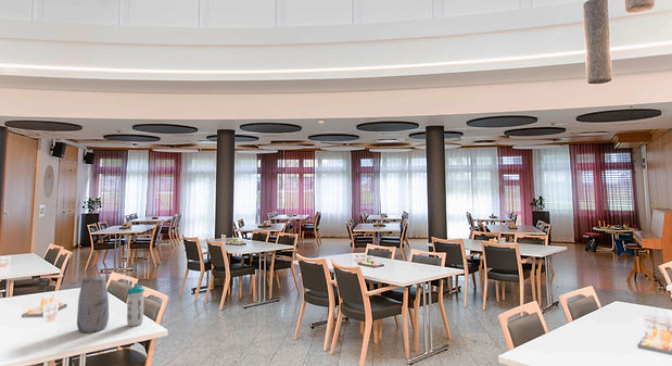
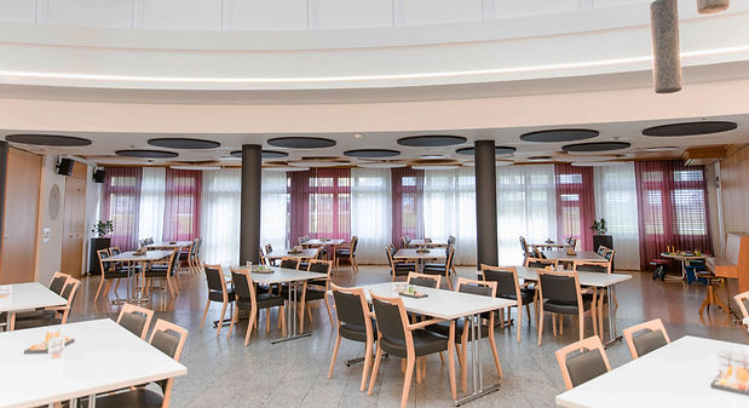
- water bottle (135, 303)
- vase (93, 303)
